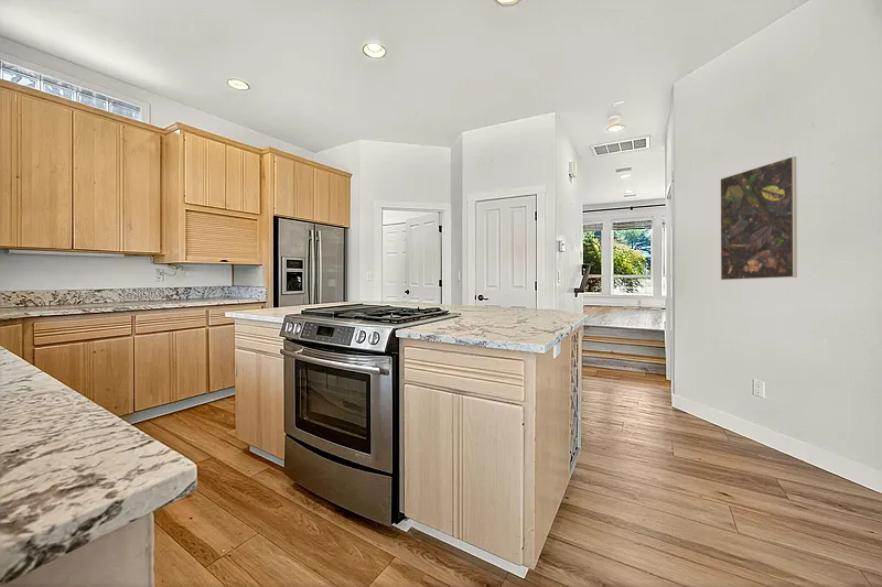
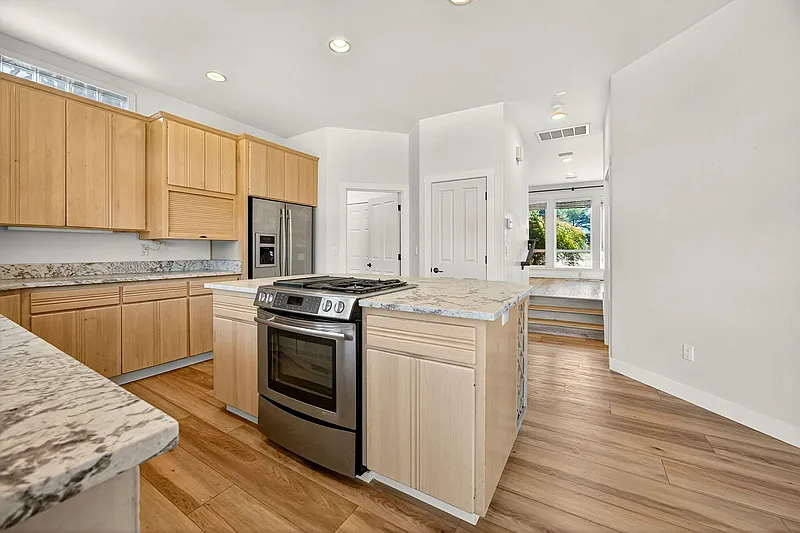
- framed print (755, 224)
